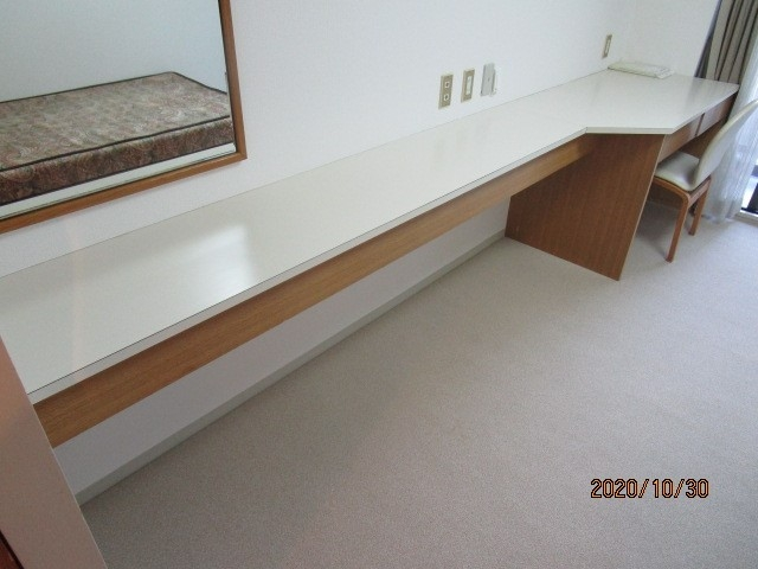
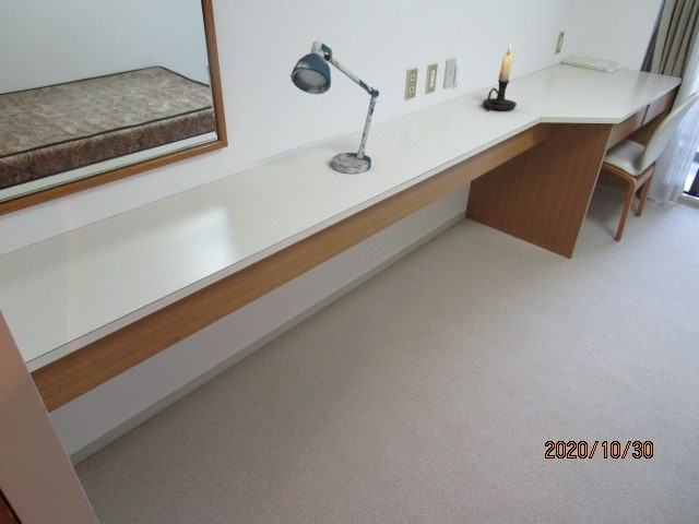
+ candle holder (501, 76)
+ desk lamp (327, 91)
